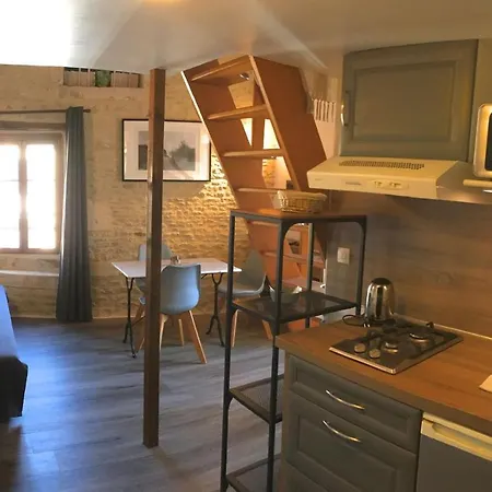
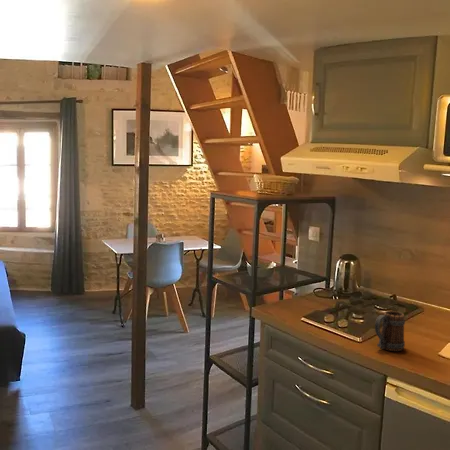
+ mug (388, 330)
